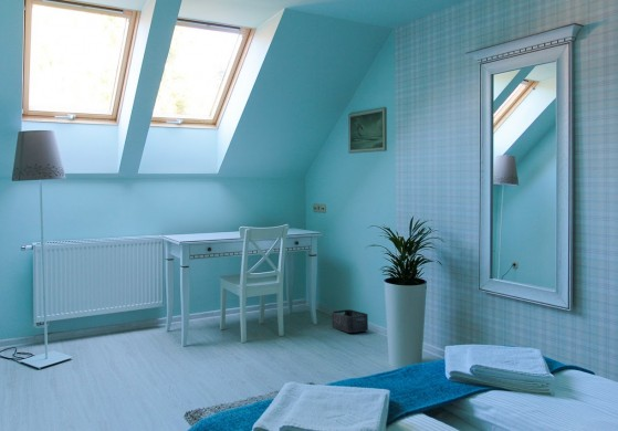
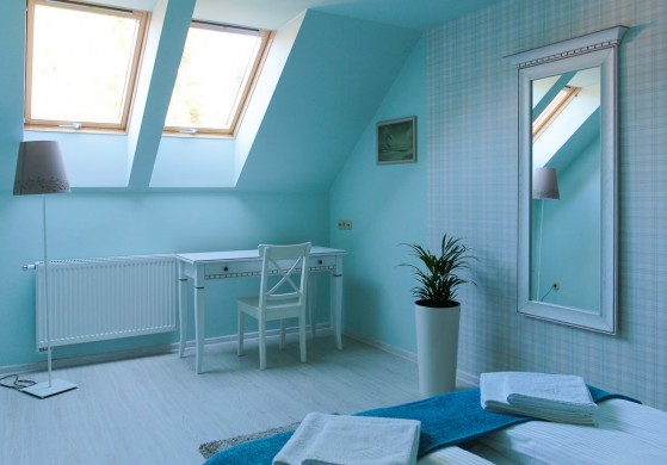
- storage bin (349, 320)
